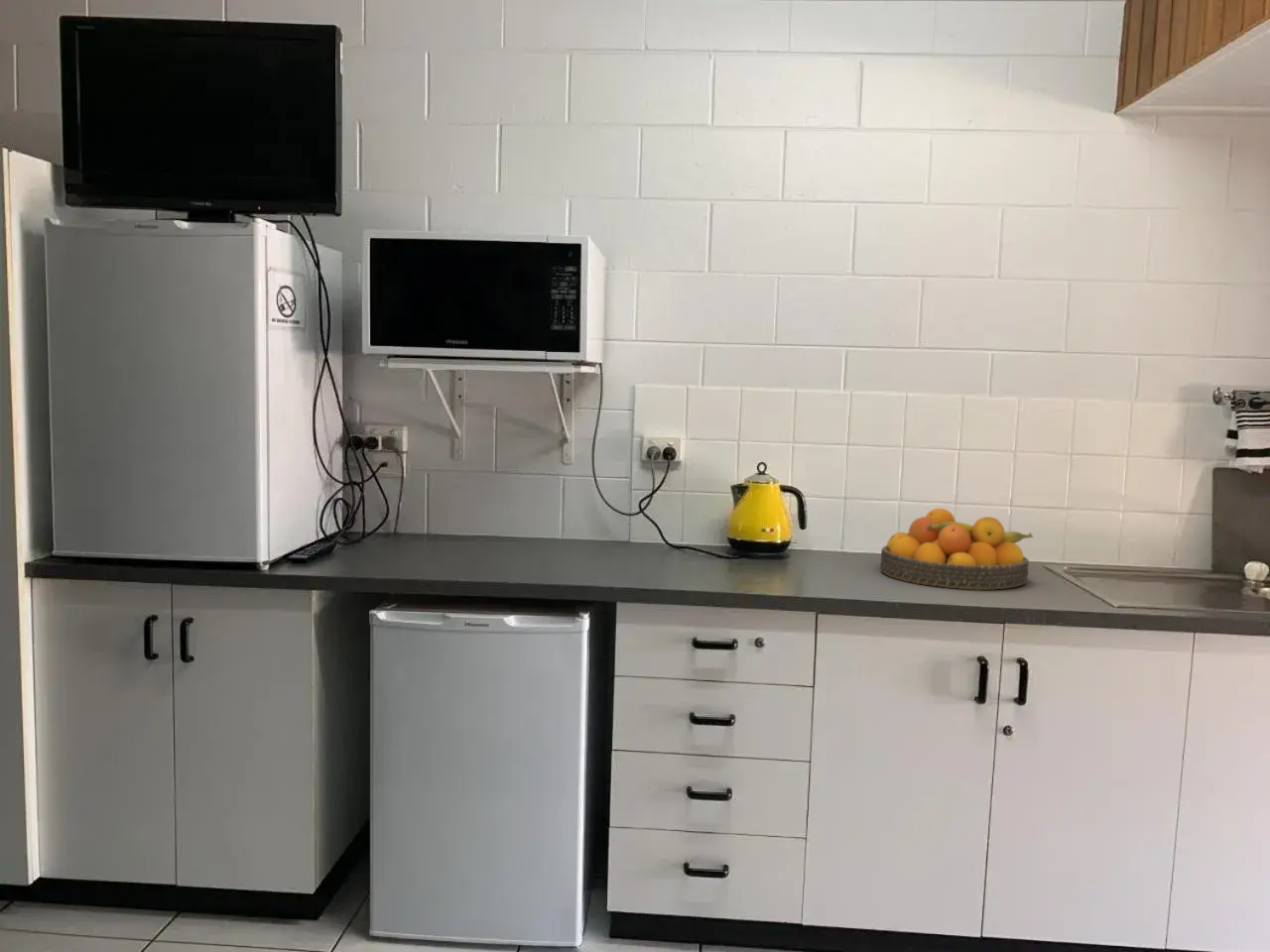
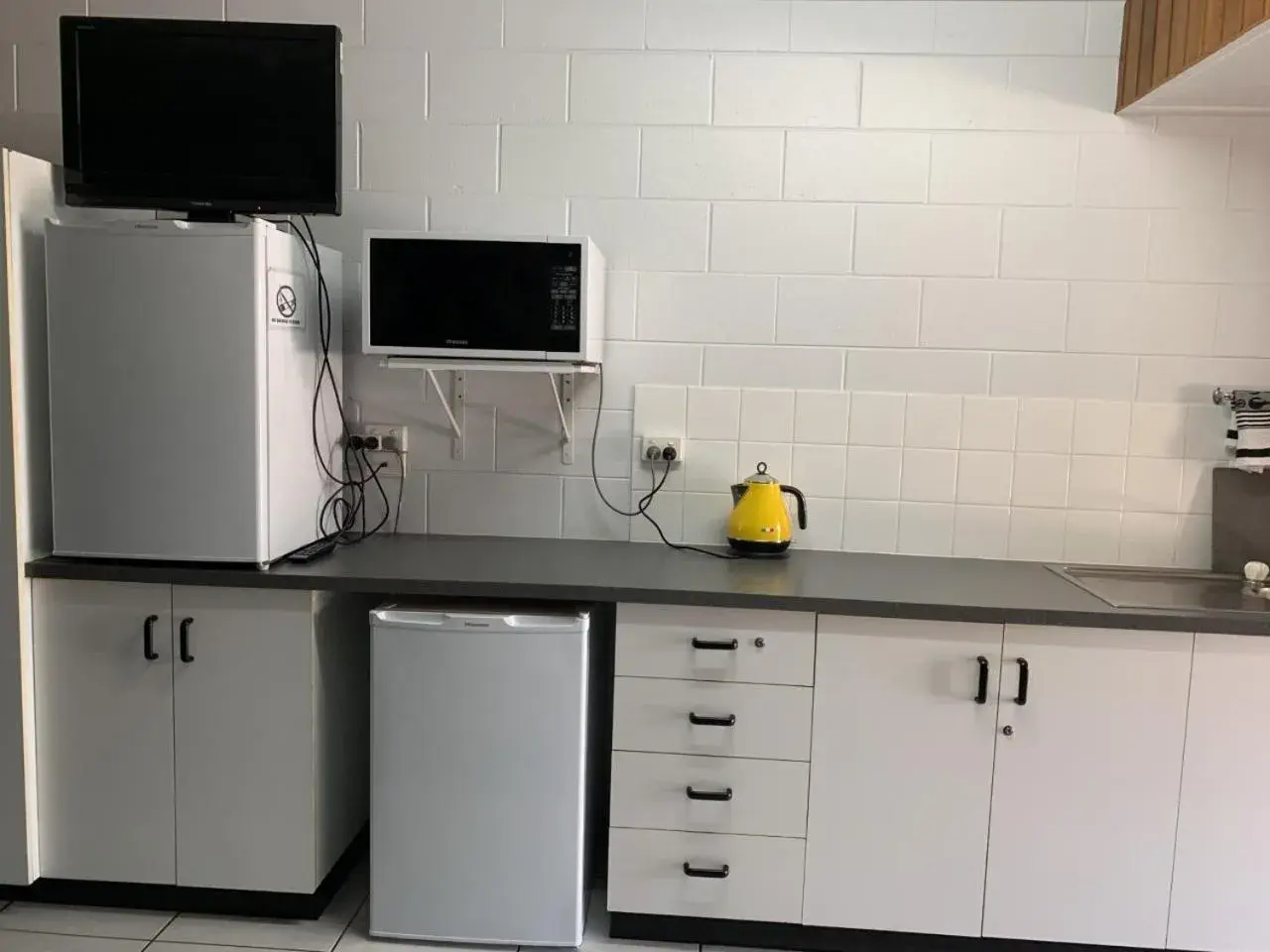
- fruit bowl (953, 544)
